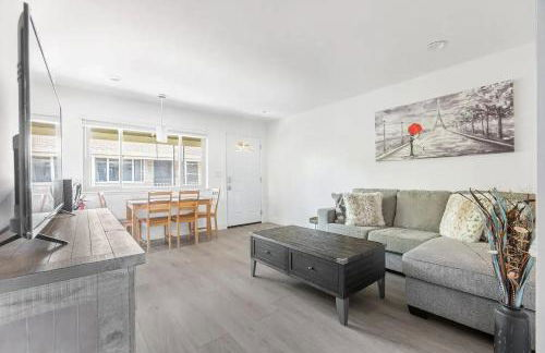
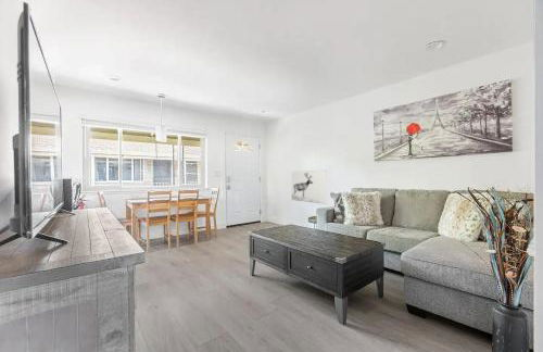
+ wall art (307, 186)
